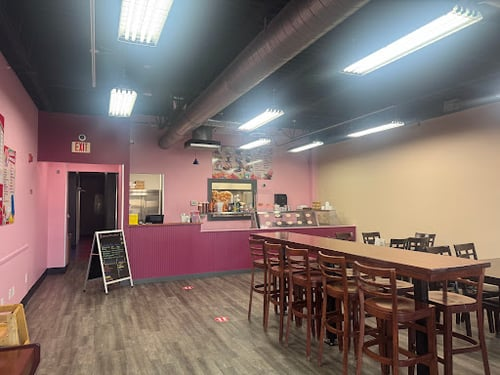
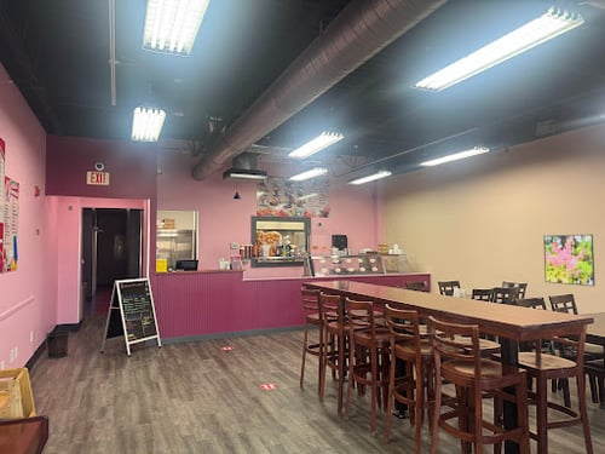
+ waste bin (57, 344)
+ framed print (567, 259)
